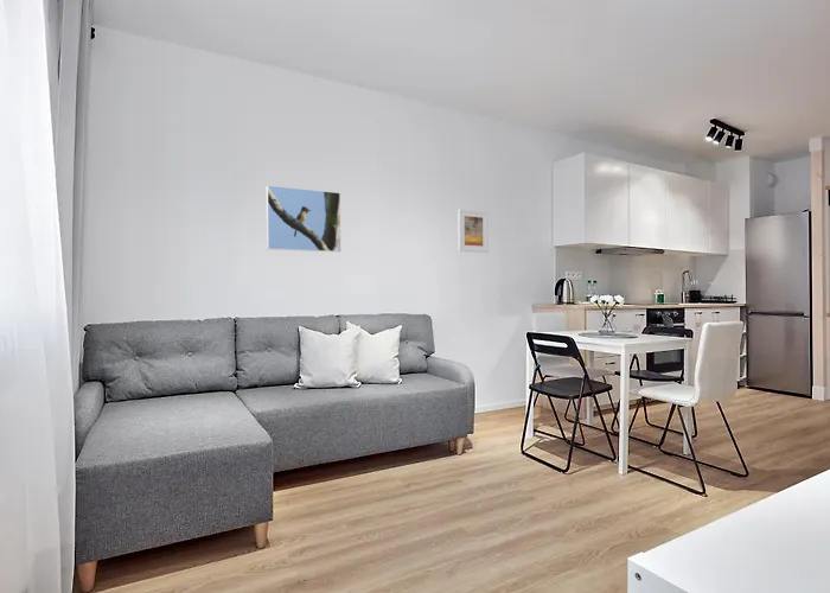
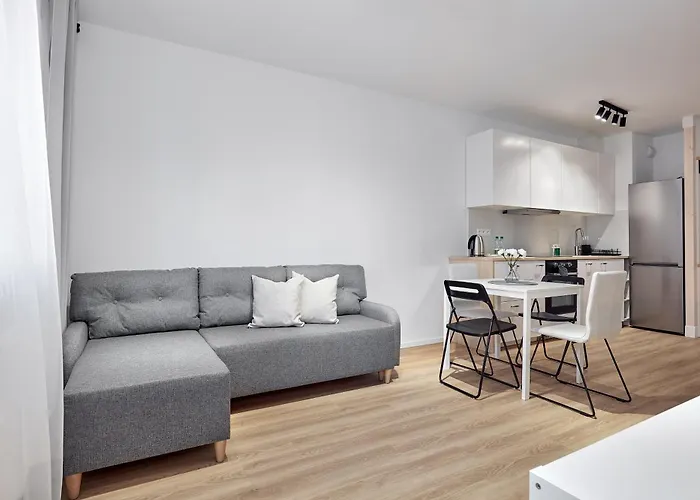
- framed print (305, 219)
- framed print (473, 231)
